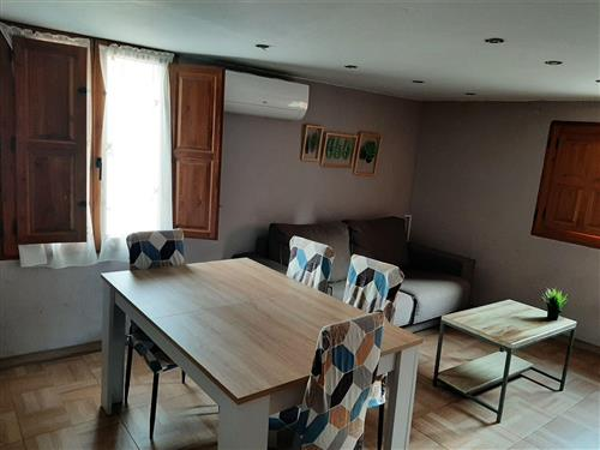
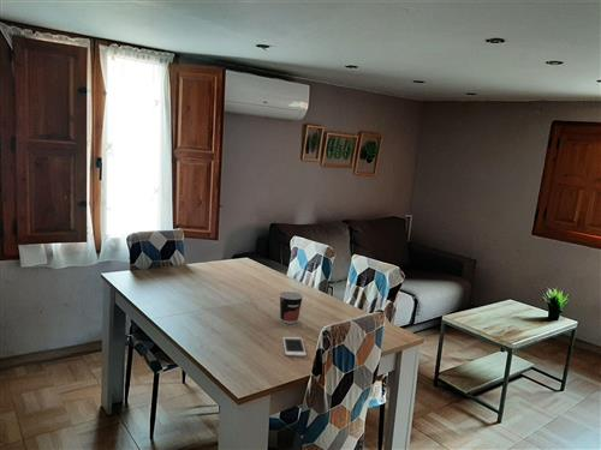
+ cell phone (293, 346)
+ cup (290, 307)
